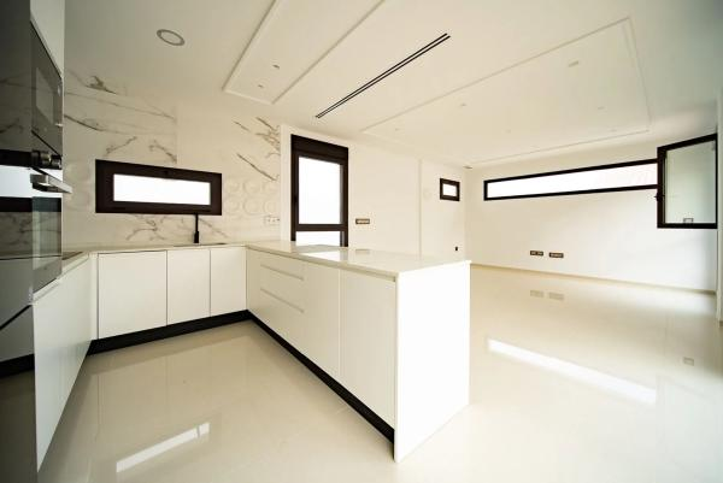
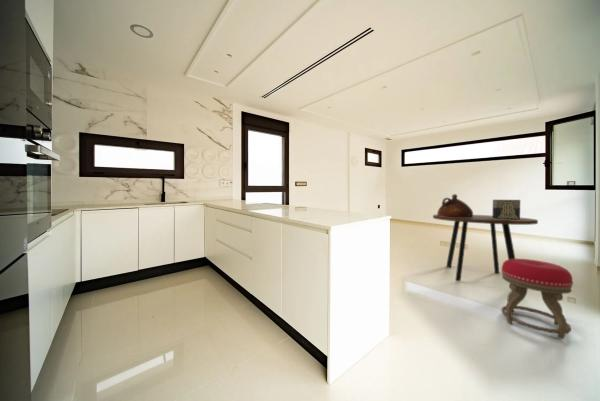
+ dining table (492, 246)
+ ceramic jug (454, 205)
+ decorative box (505, 209)
+ stool (536, 290)
